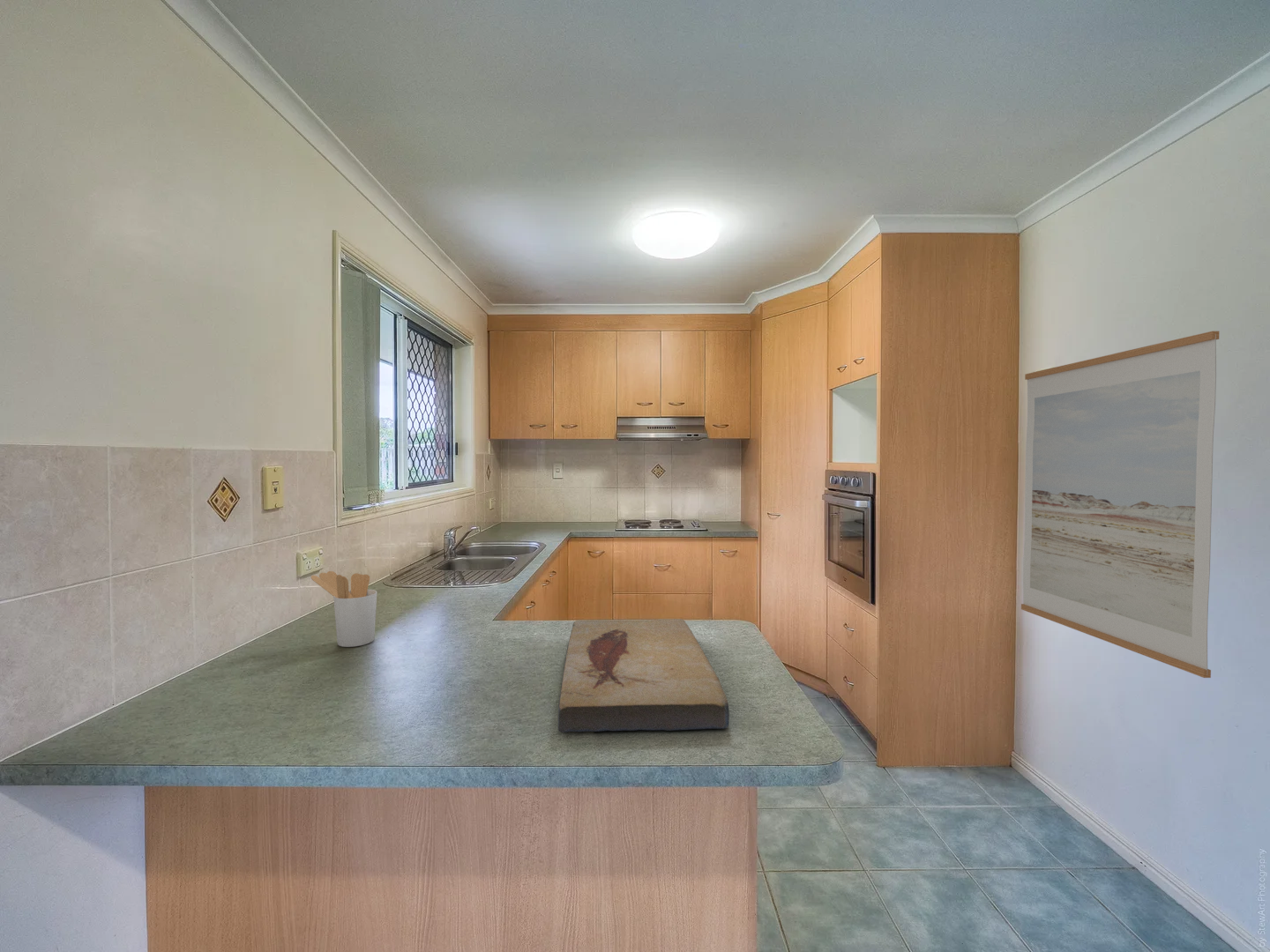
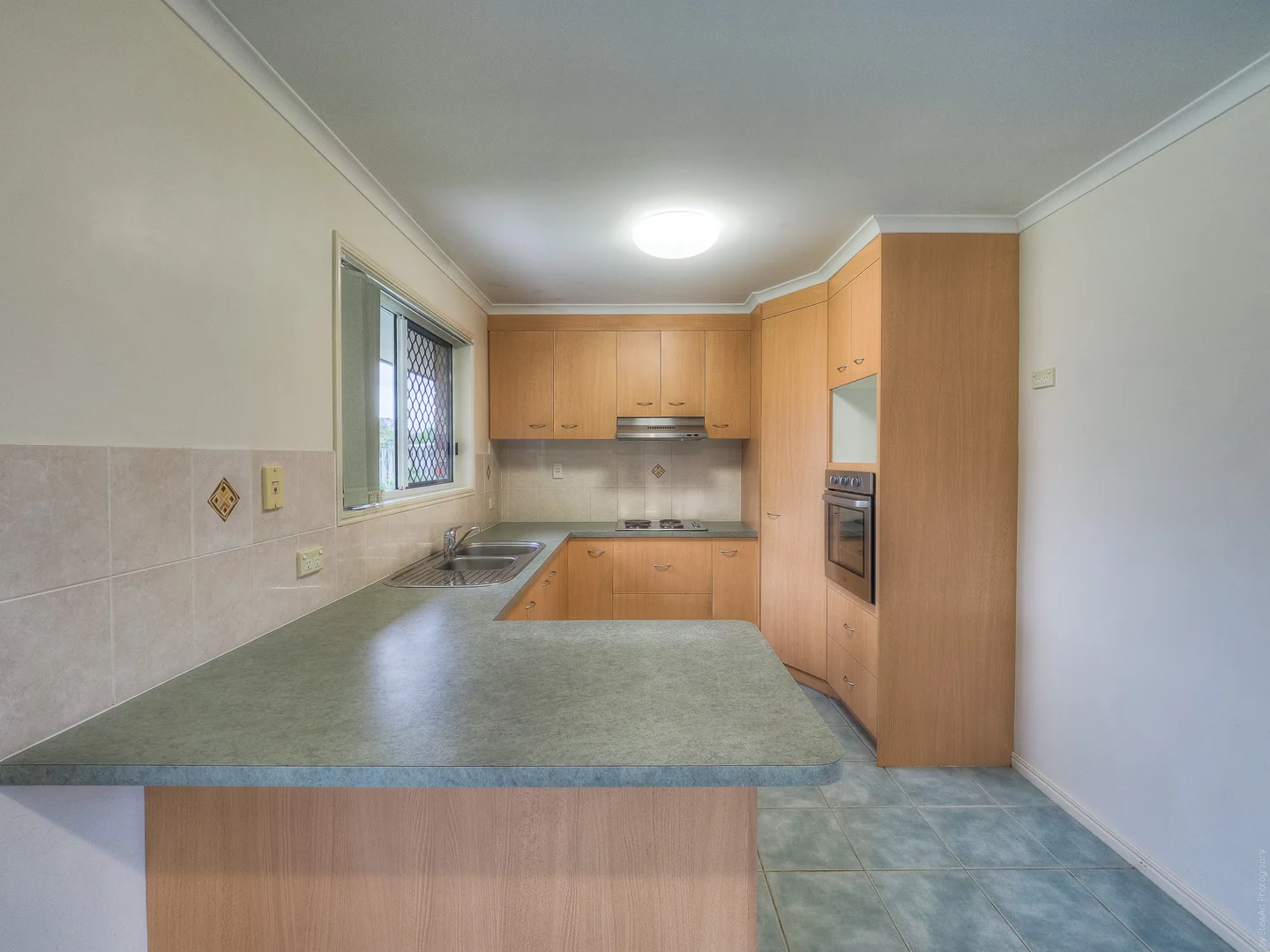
- wall art (1100, 497)
- utensil holder (346, 606)
- fish fossil (635, 662)
